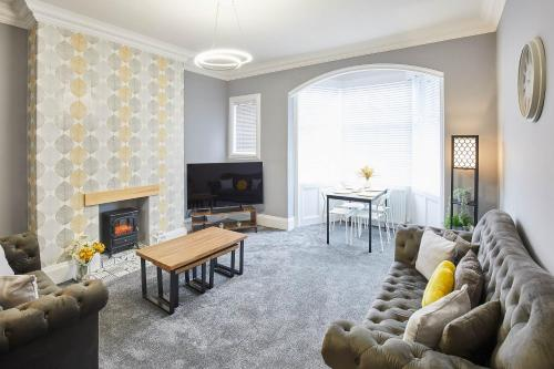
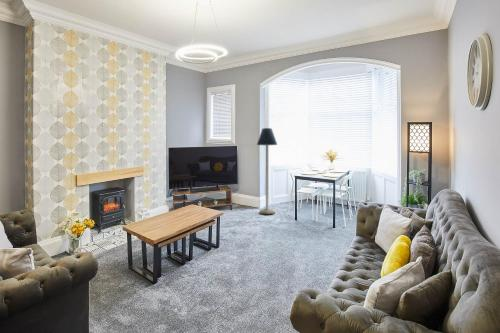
+ floor lamp (267, 170)
